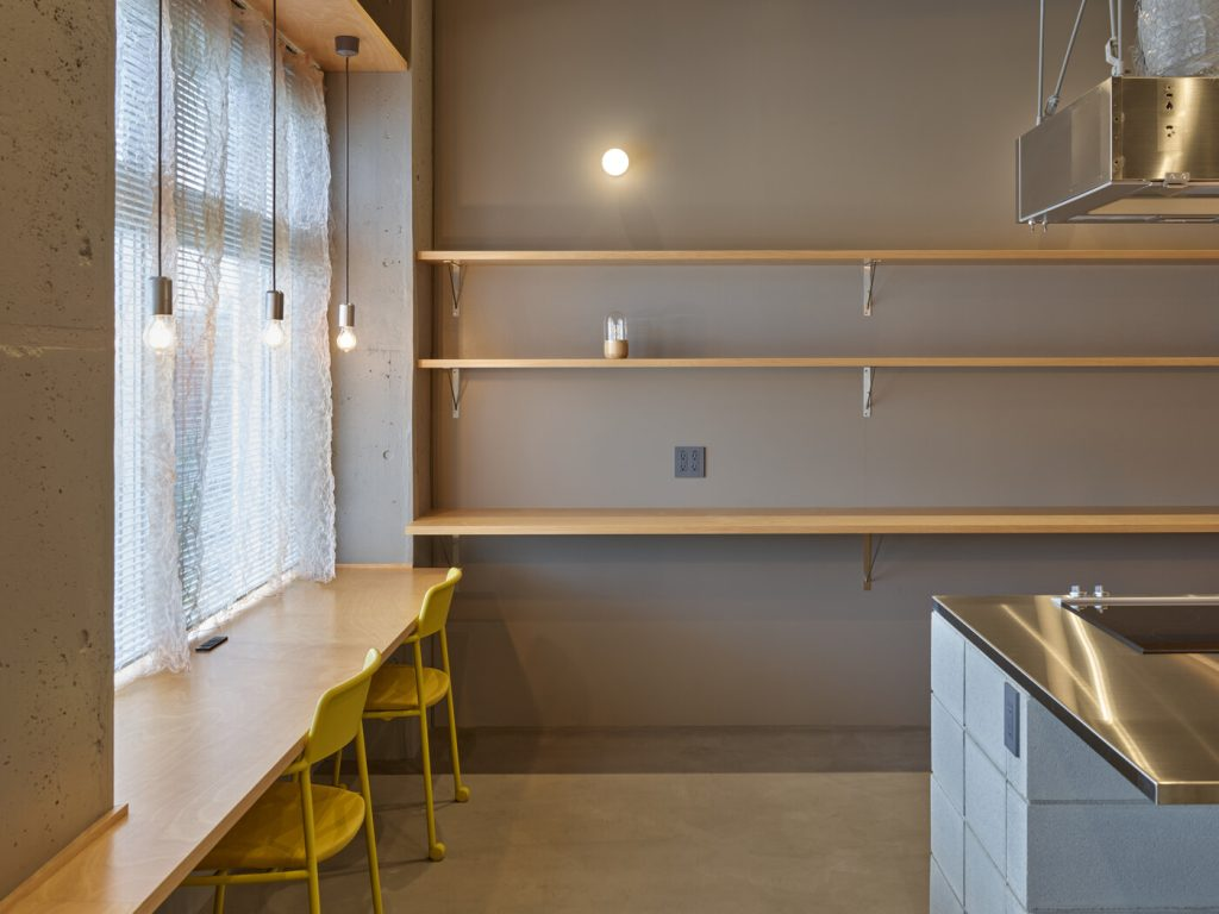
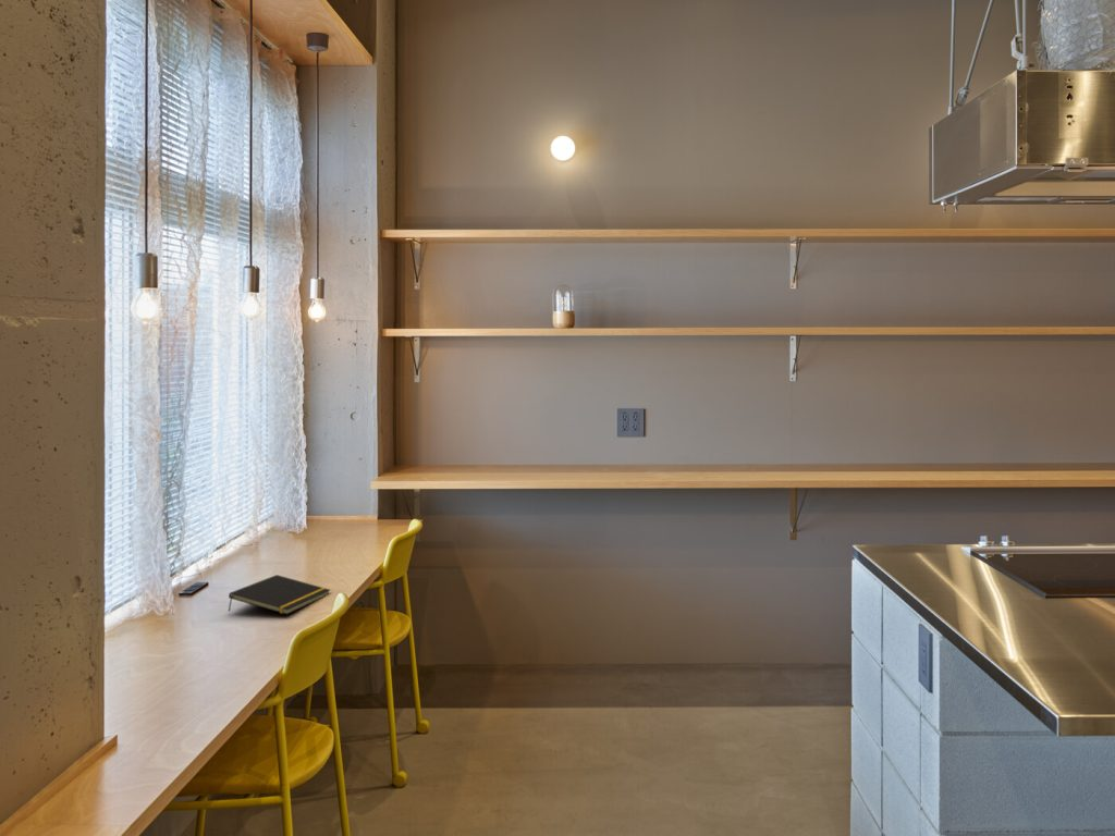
+ notepad (281, 593)
